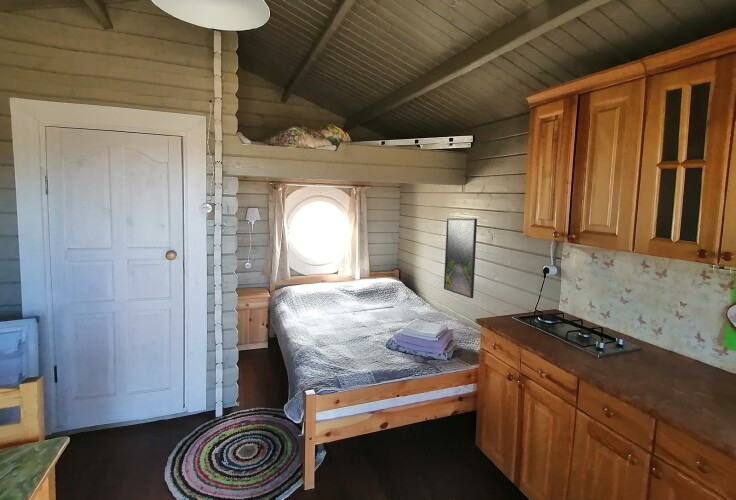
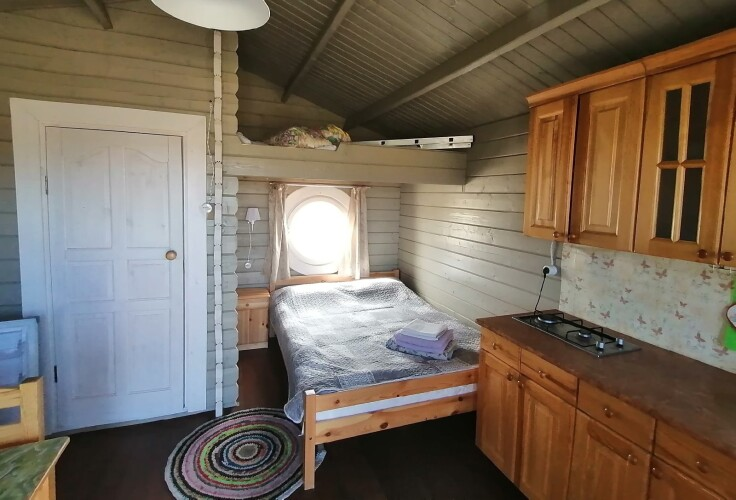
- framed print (459, 256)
